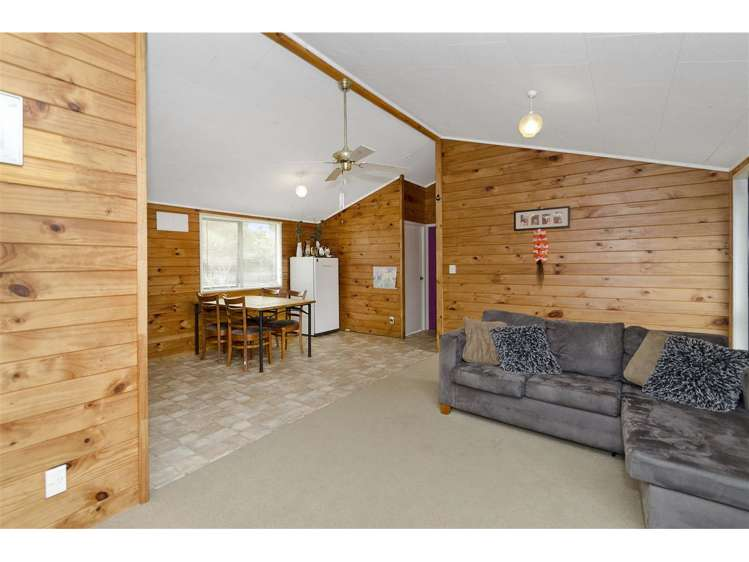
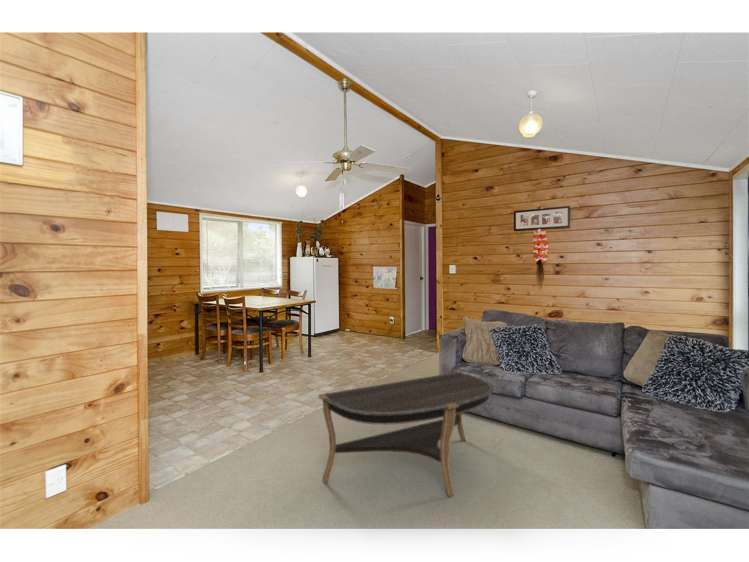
+ coffee table (422, 433)
